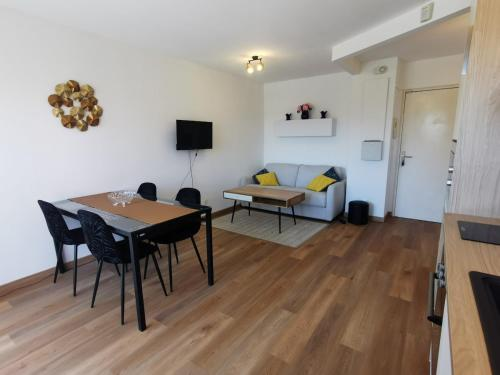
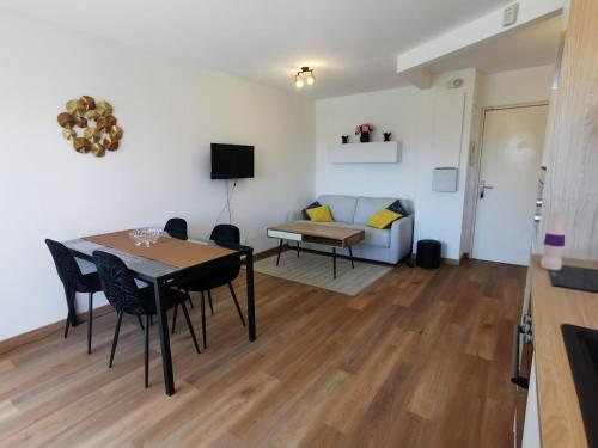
+ bottle (554, 240)
